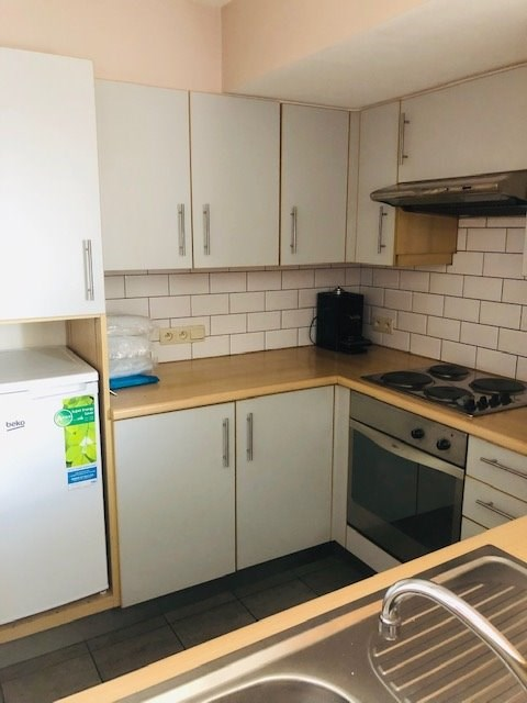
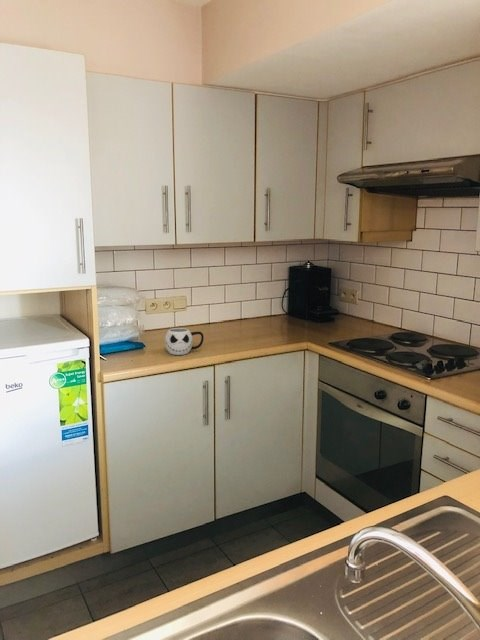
+ mug (184, 341)
